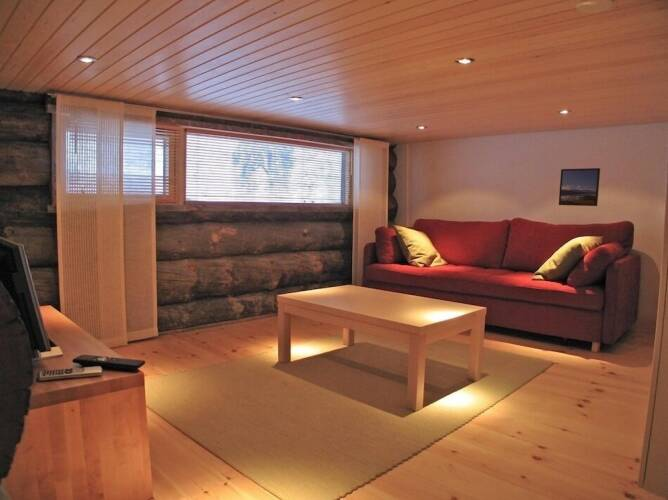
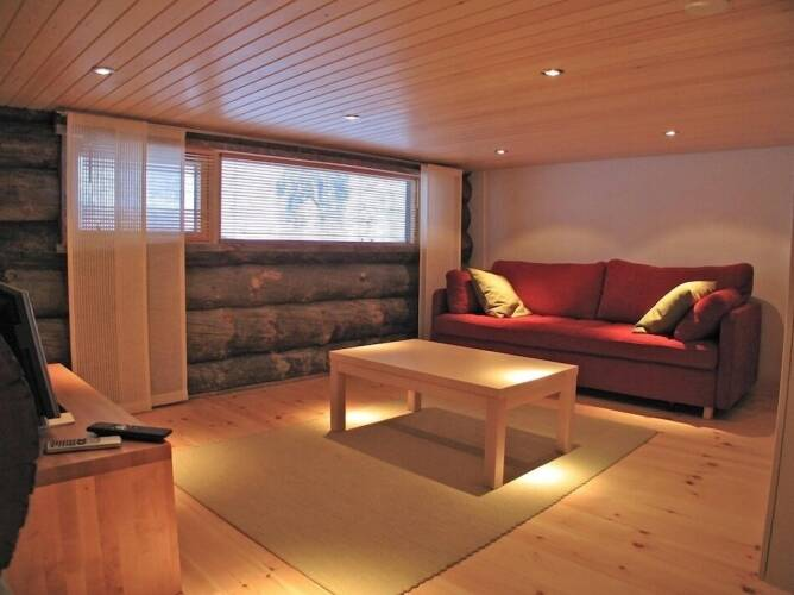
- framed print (578, 187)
